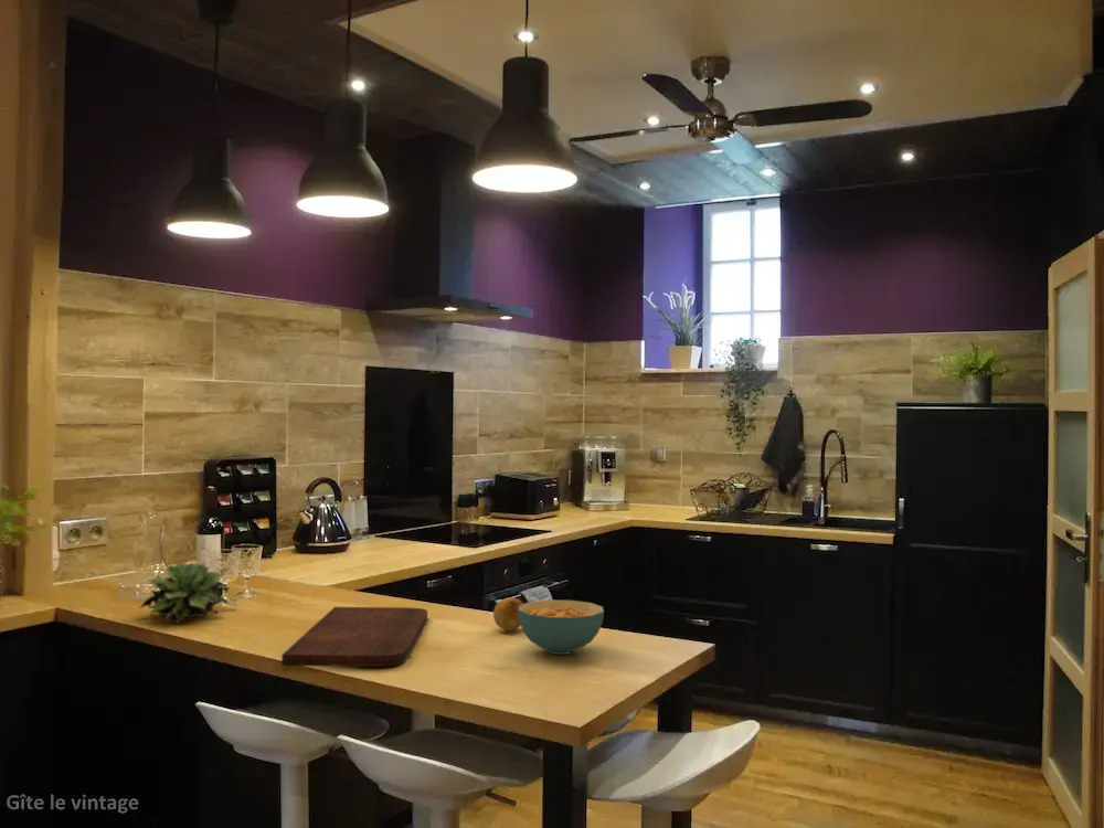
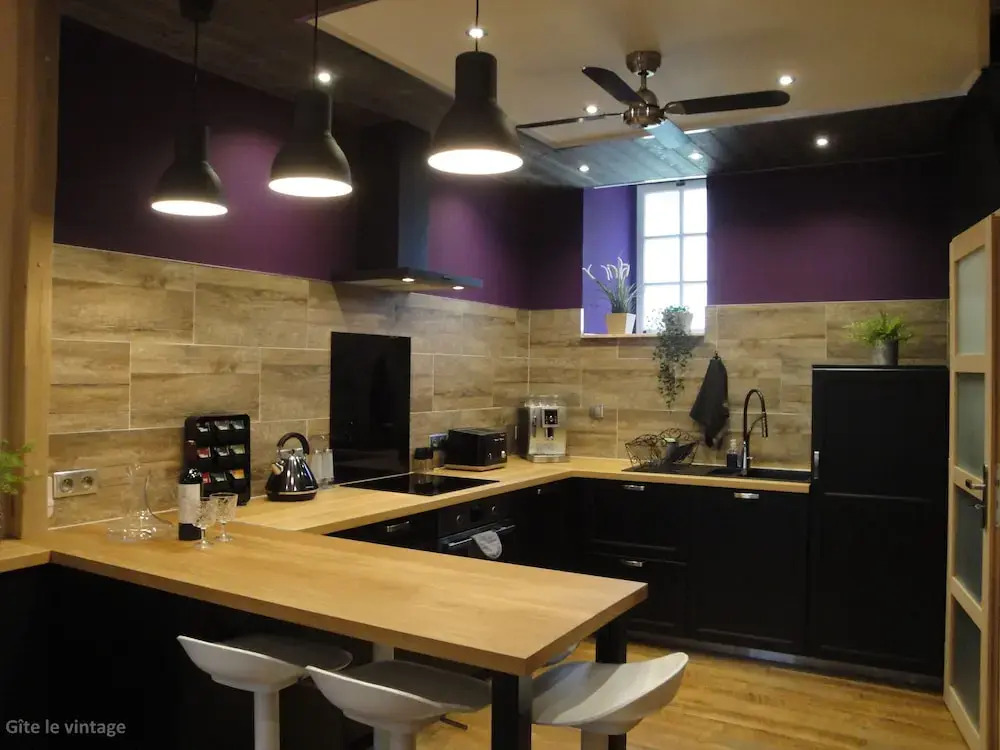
- fruit (509, 614)
- cutting board (364, 633)
- succulent plant (188, 586)
- cereal bowl (560, 629)
